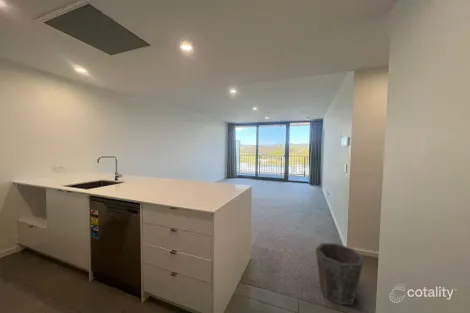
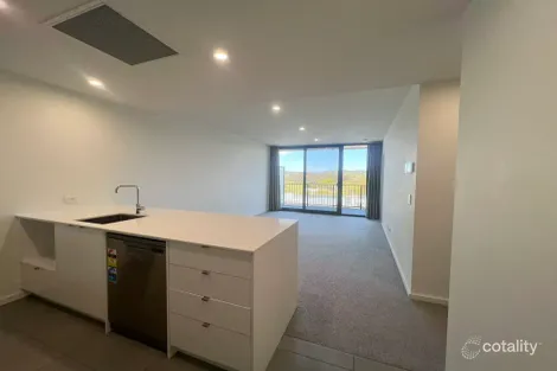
- waste bin (338, 272)
